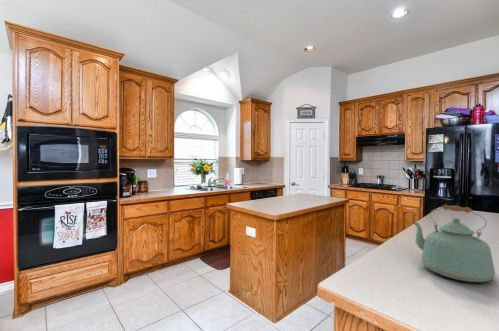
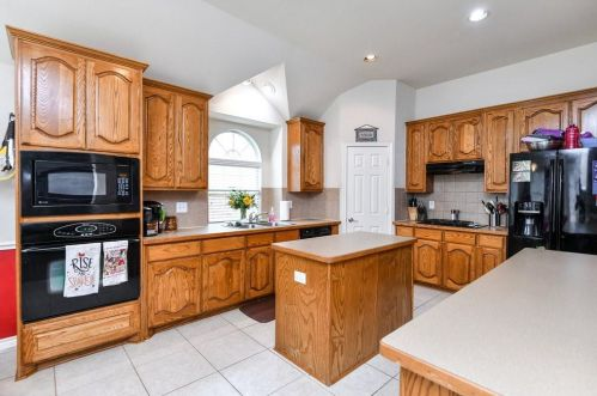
- kettle (448, 237)
